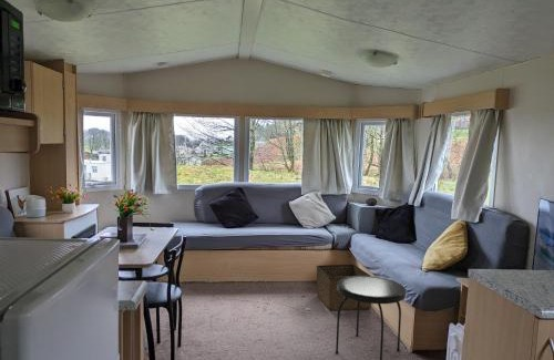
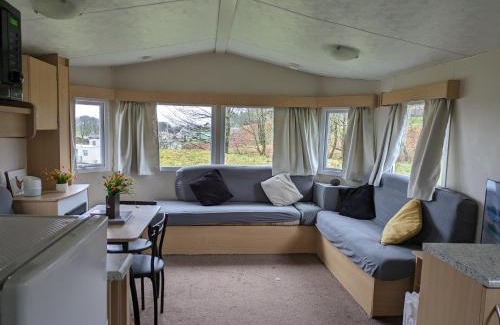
- side table (358, 318)
- storage bin (336, 286)
